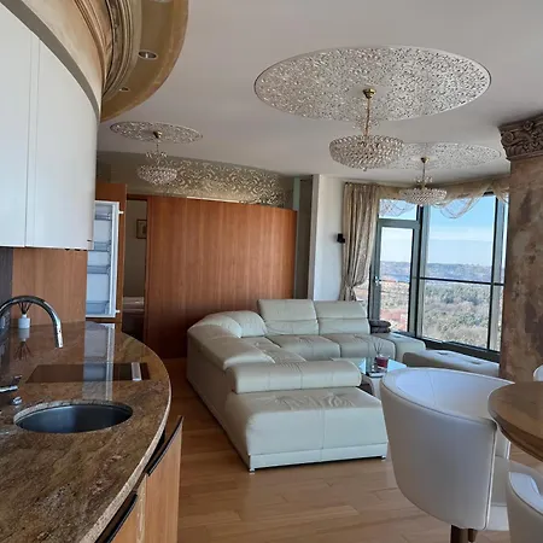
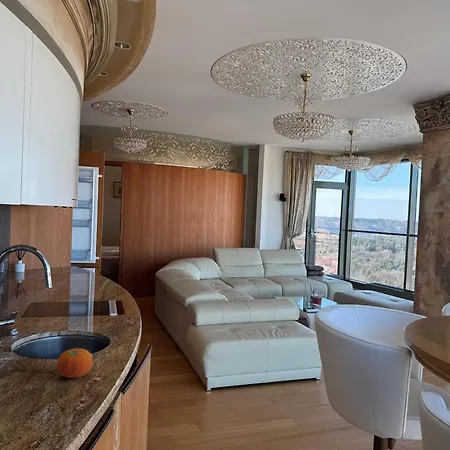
+ fruit (74, 363)
